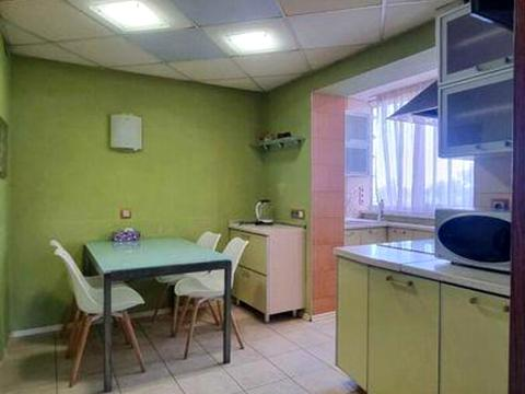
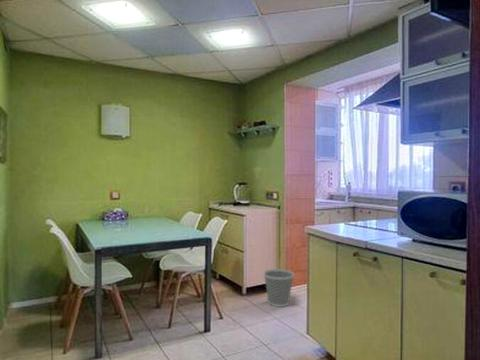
+ wastebasket (278, 288)
